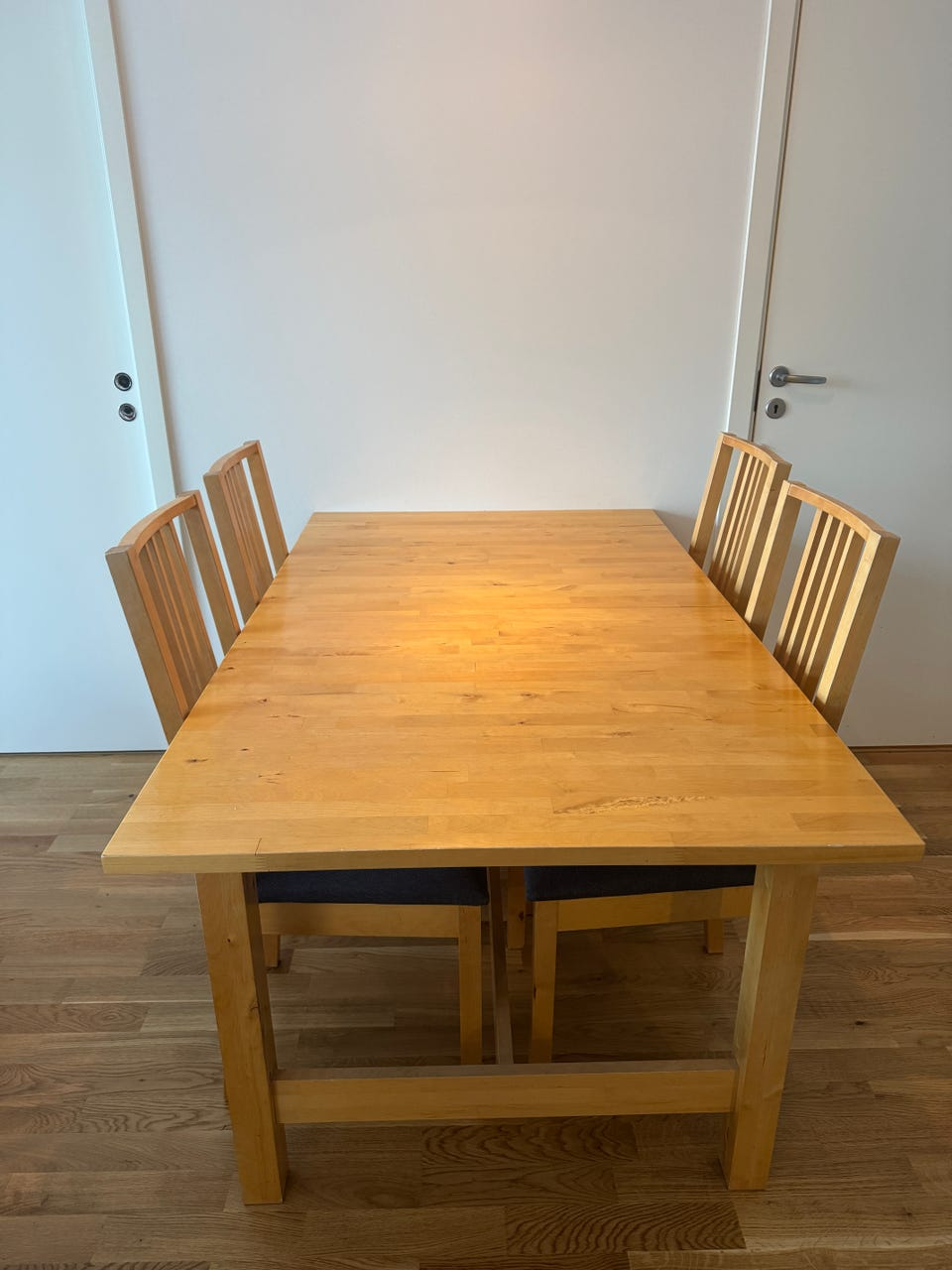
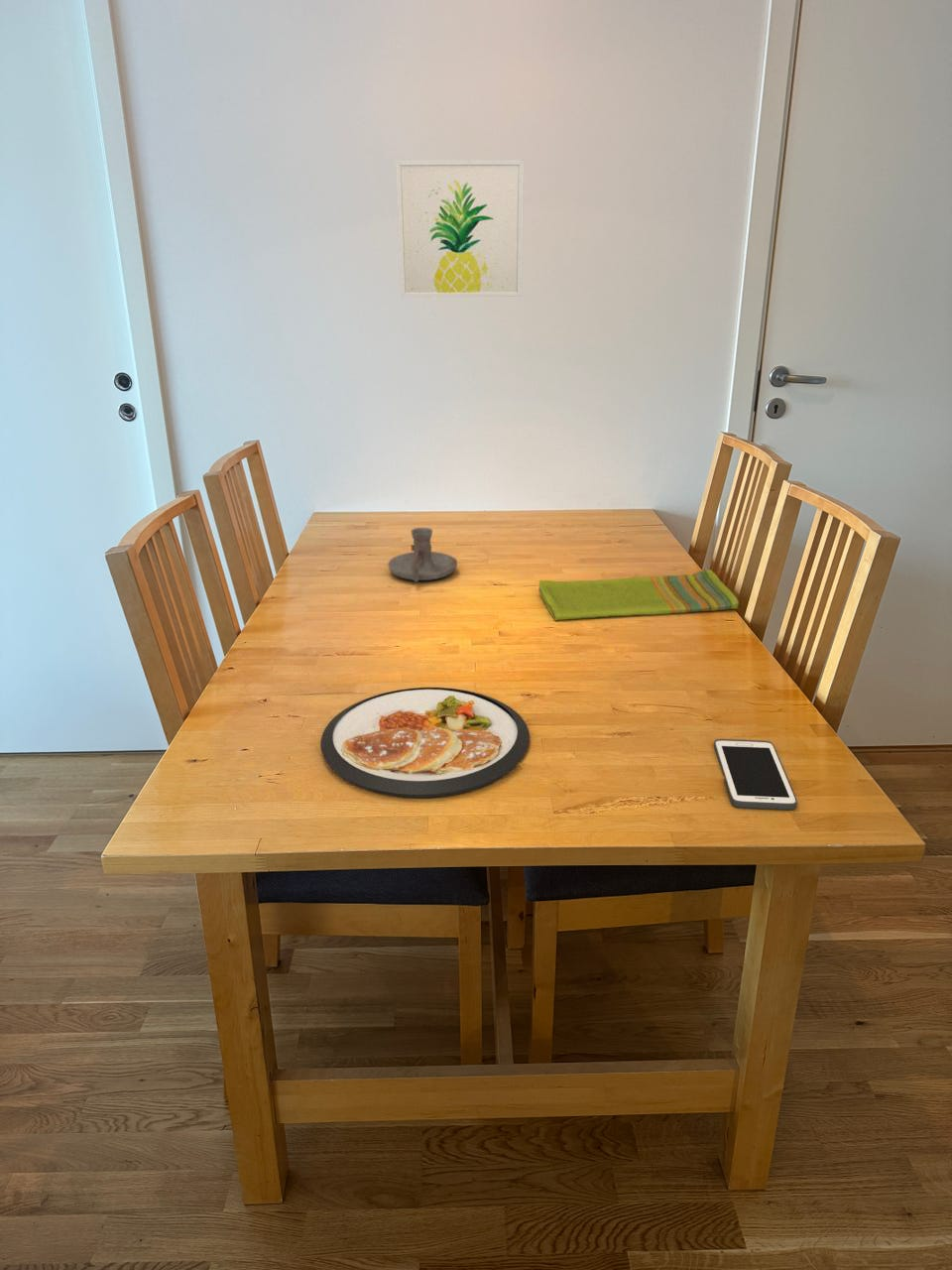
+ cell phone (753, 772)
+ candle holder (420, 555)
+ dish (425, 731)
+ wall art (460, 230)
+ dish towel (637, 594)
